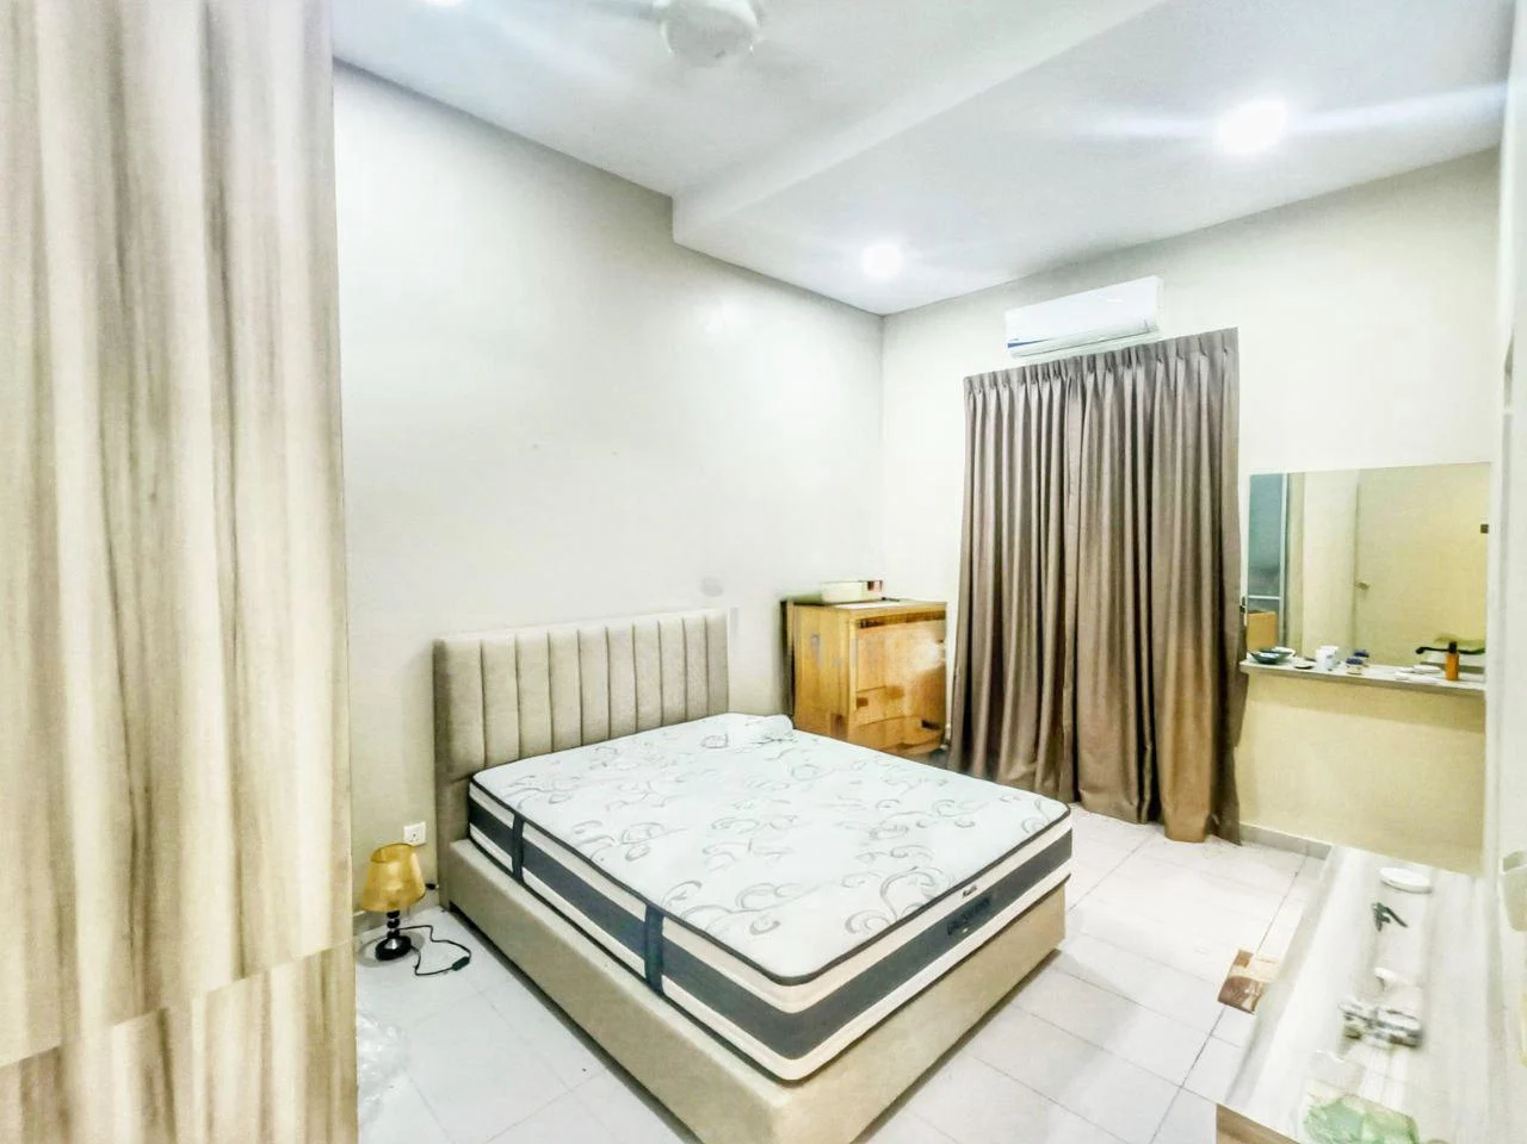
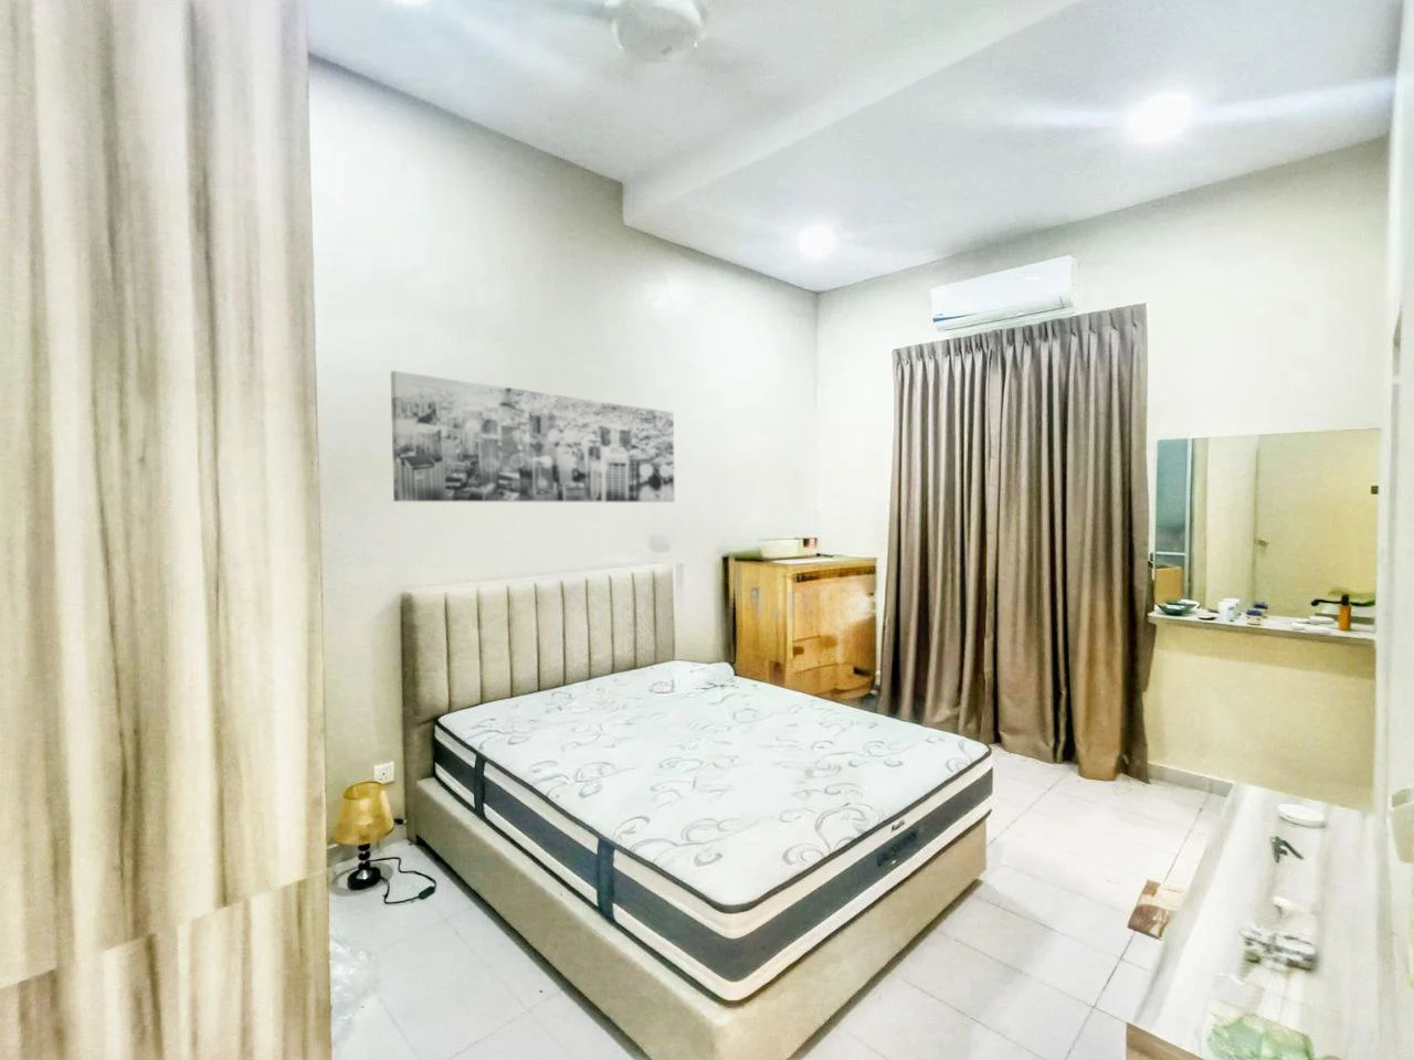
+ wall art (558, 449)
